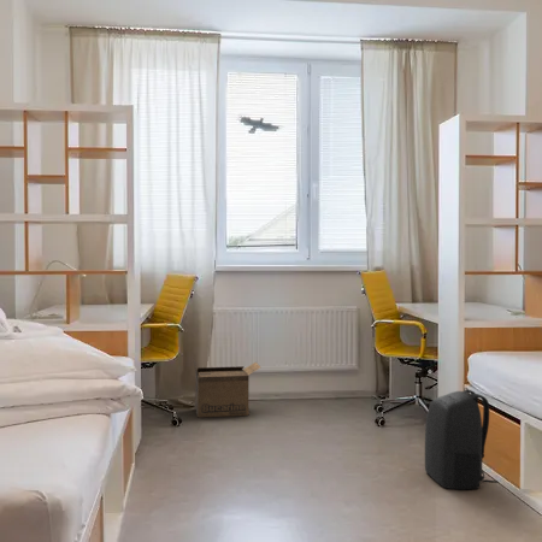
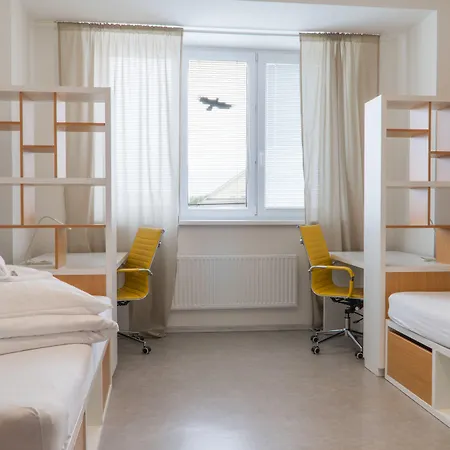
- cardboard box (226, 384)
- backpack (461, 432)
